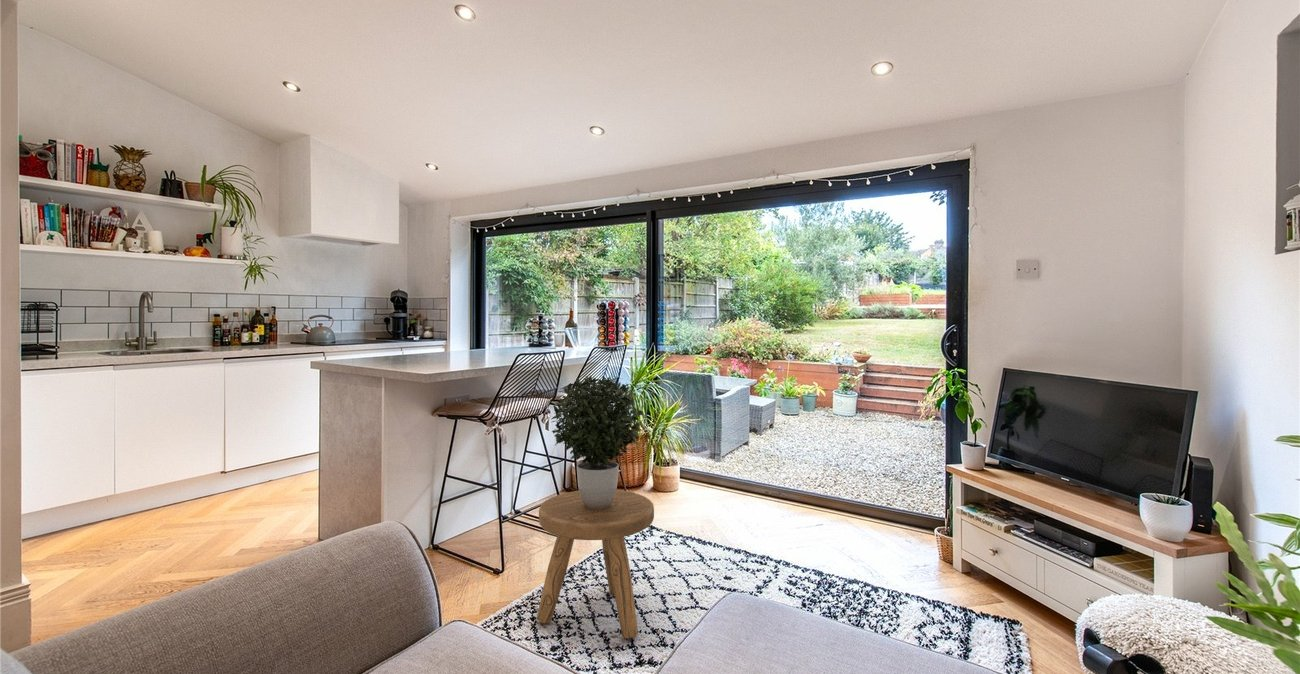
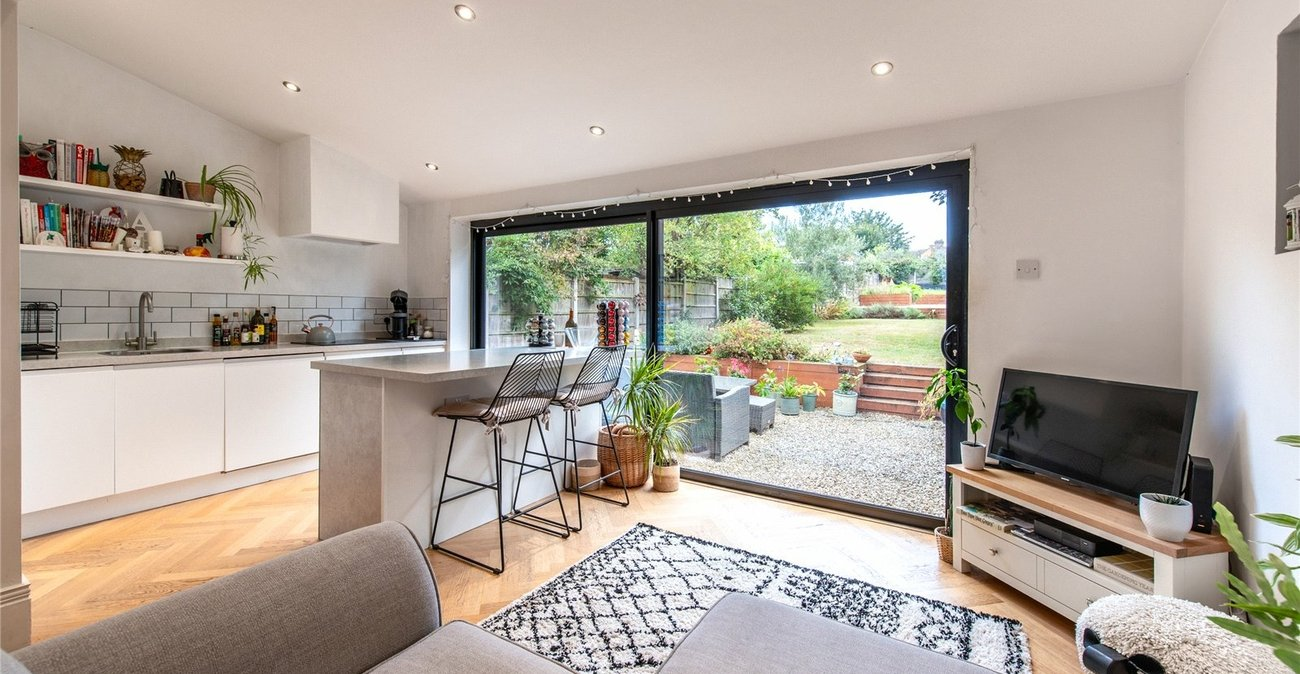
- potted plant (596, 439)
- stool (604, 560)
